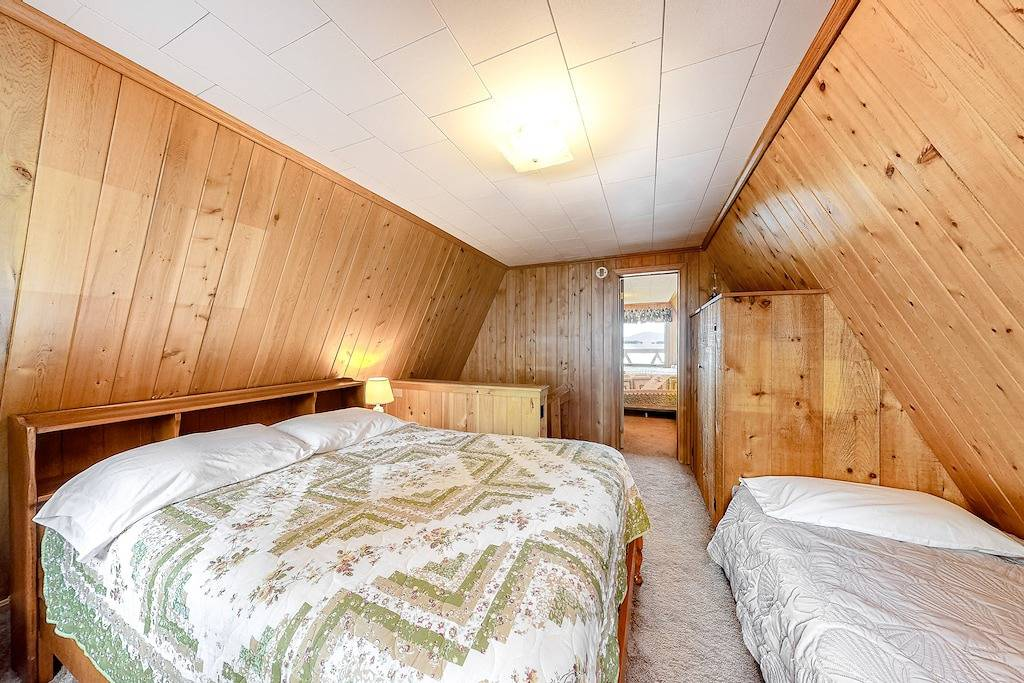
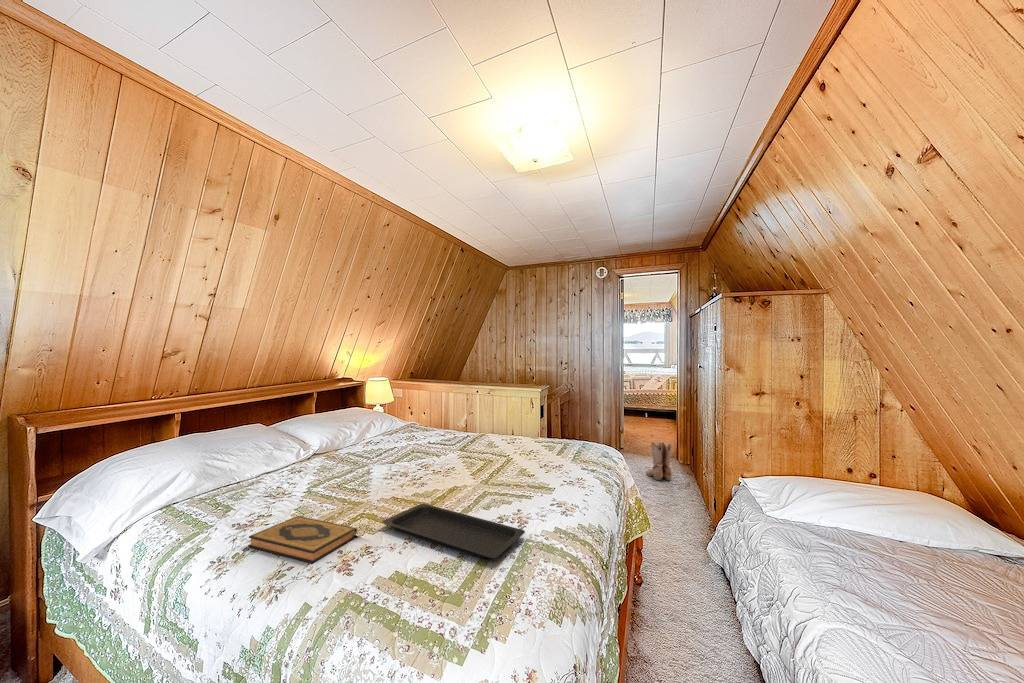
+ serving tray (452, 529)
+ boots (658, 458)
+ hardback book (304, 536)
